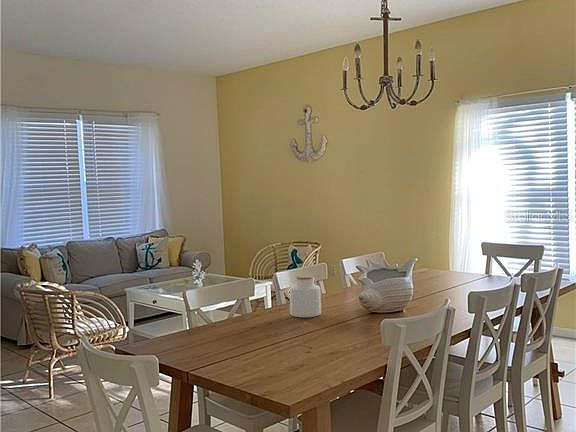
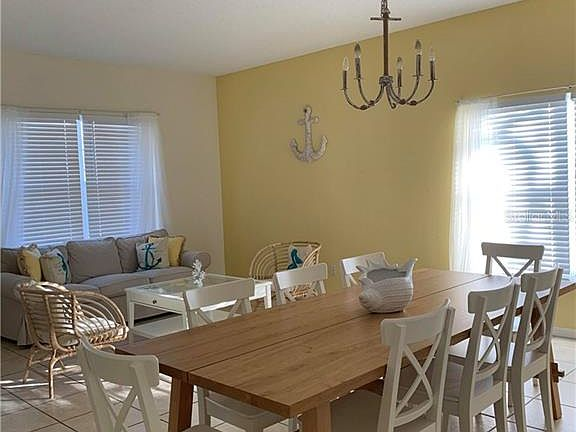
- jar (303, 295)
